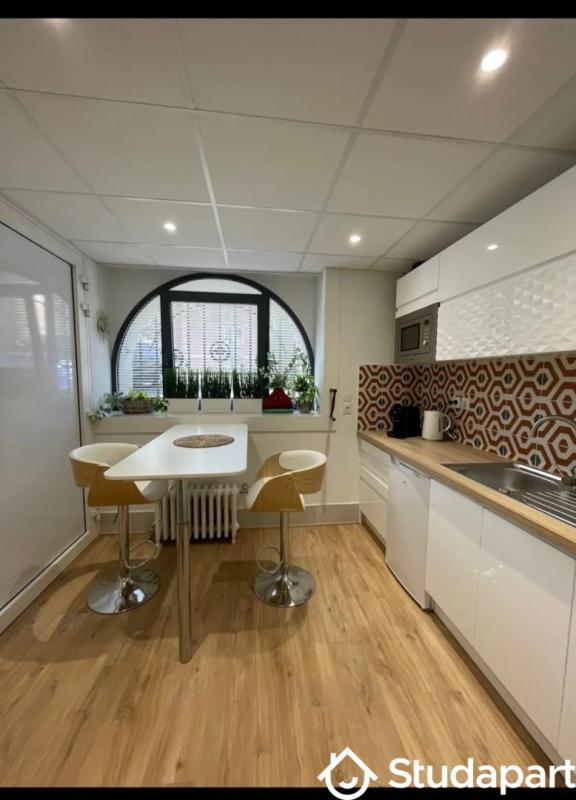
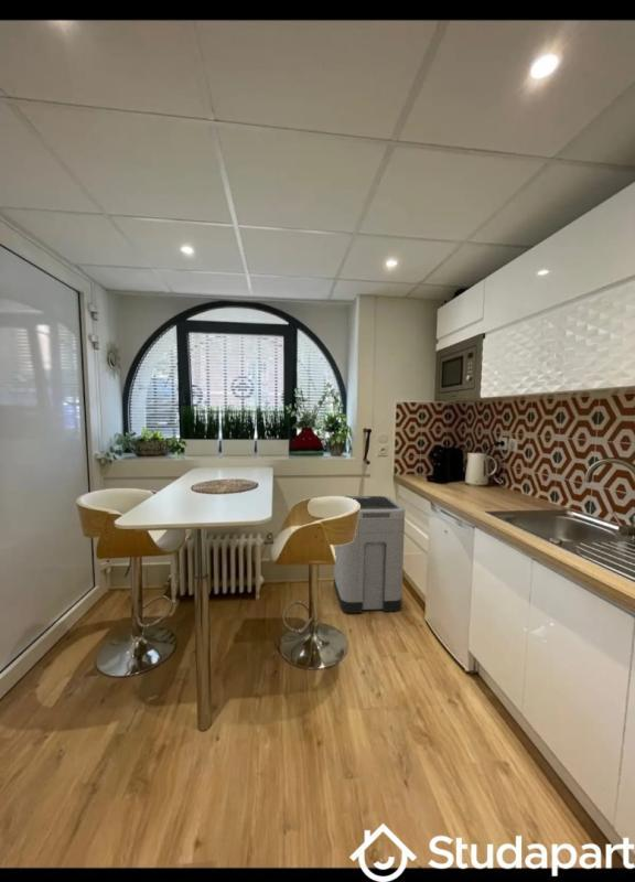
+ trash can (366, 549)
